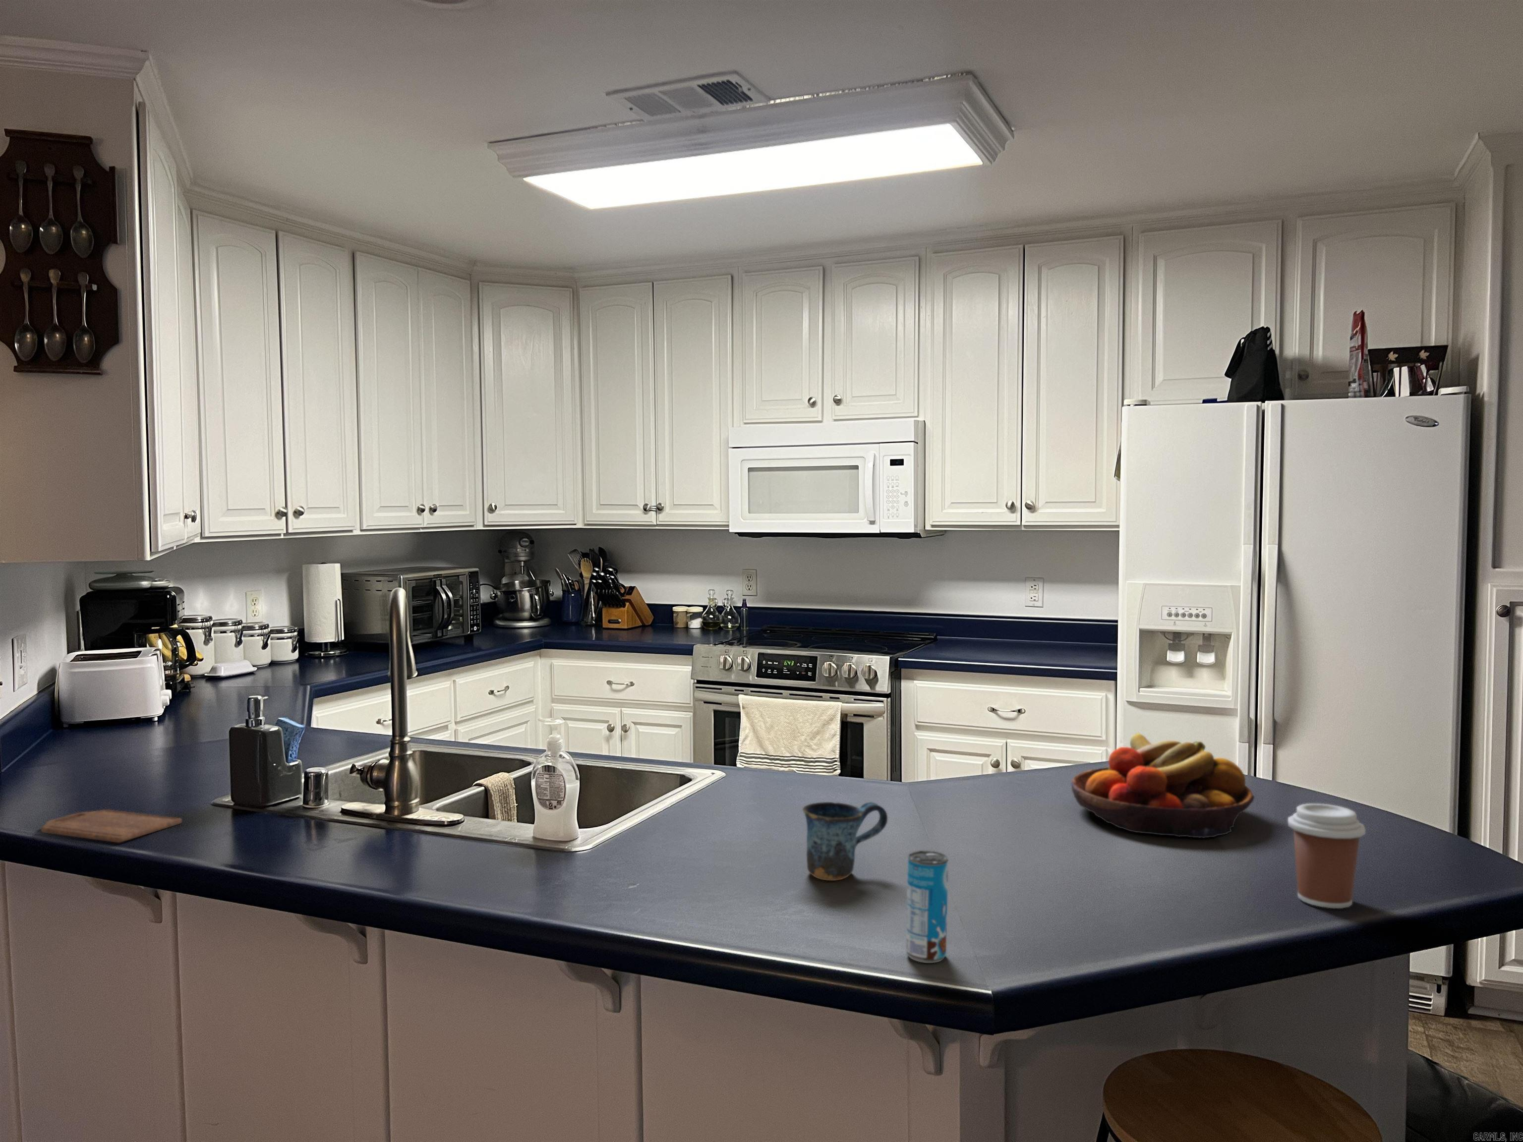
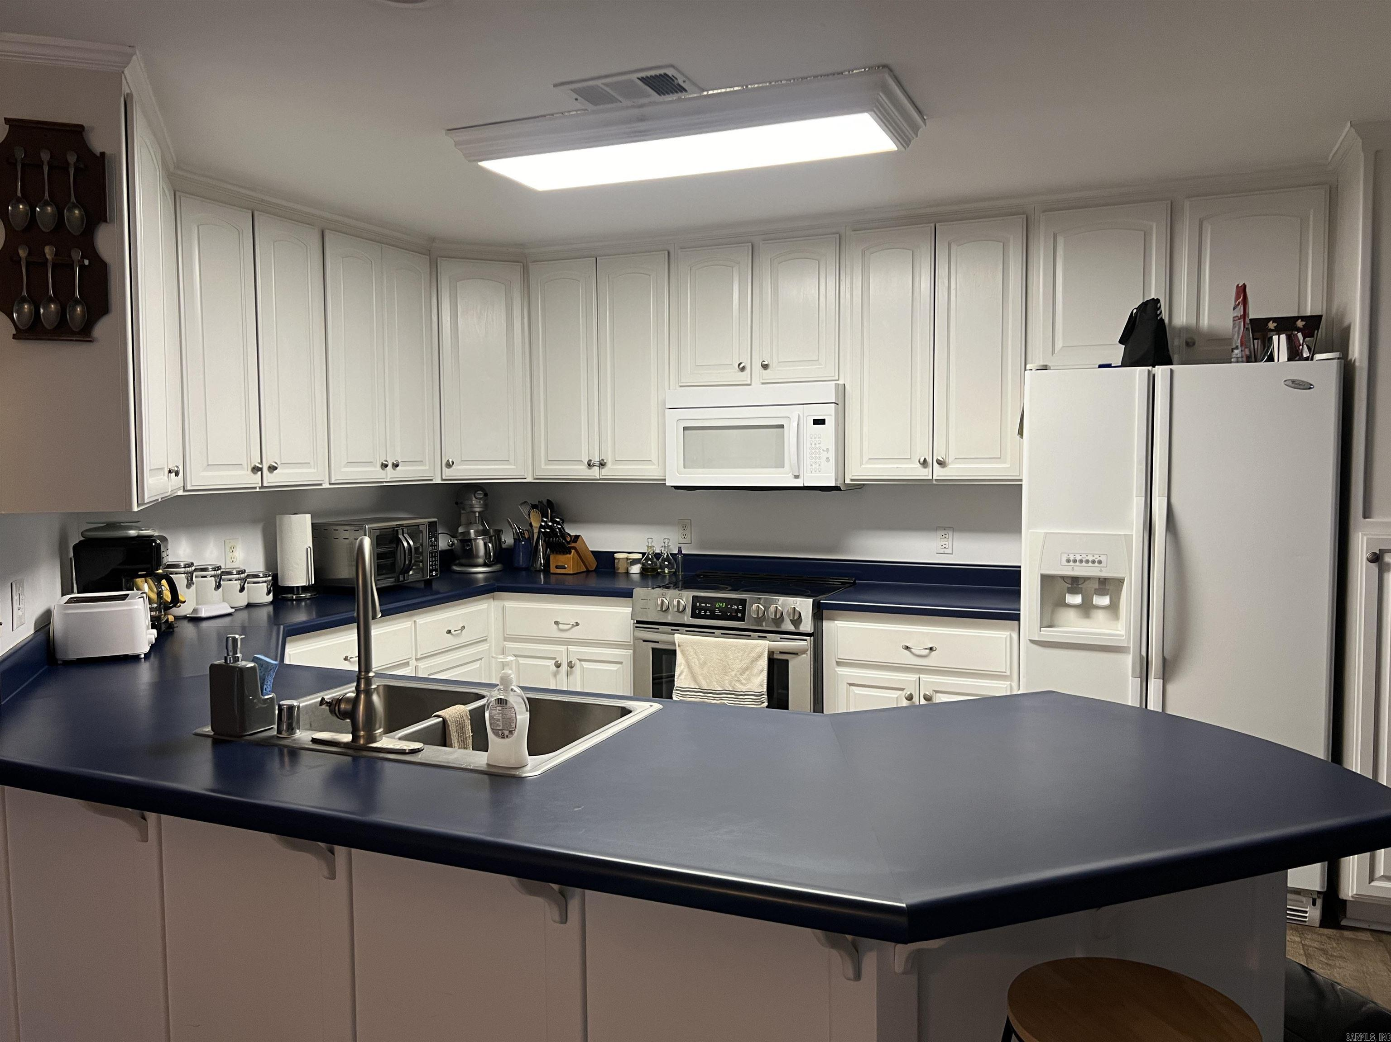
- beverage can (927, 907)
- fruit bowl (1158, 779)
- coffee cup (1325, 854)
- cutting board (106, 824)
- mug (844, 841)
